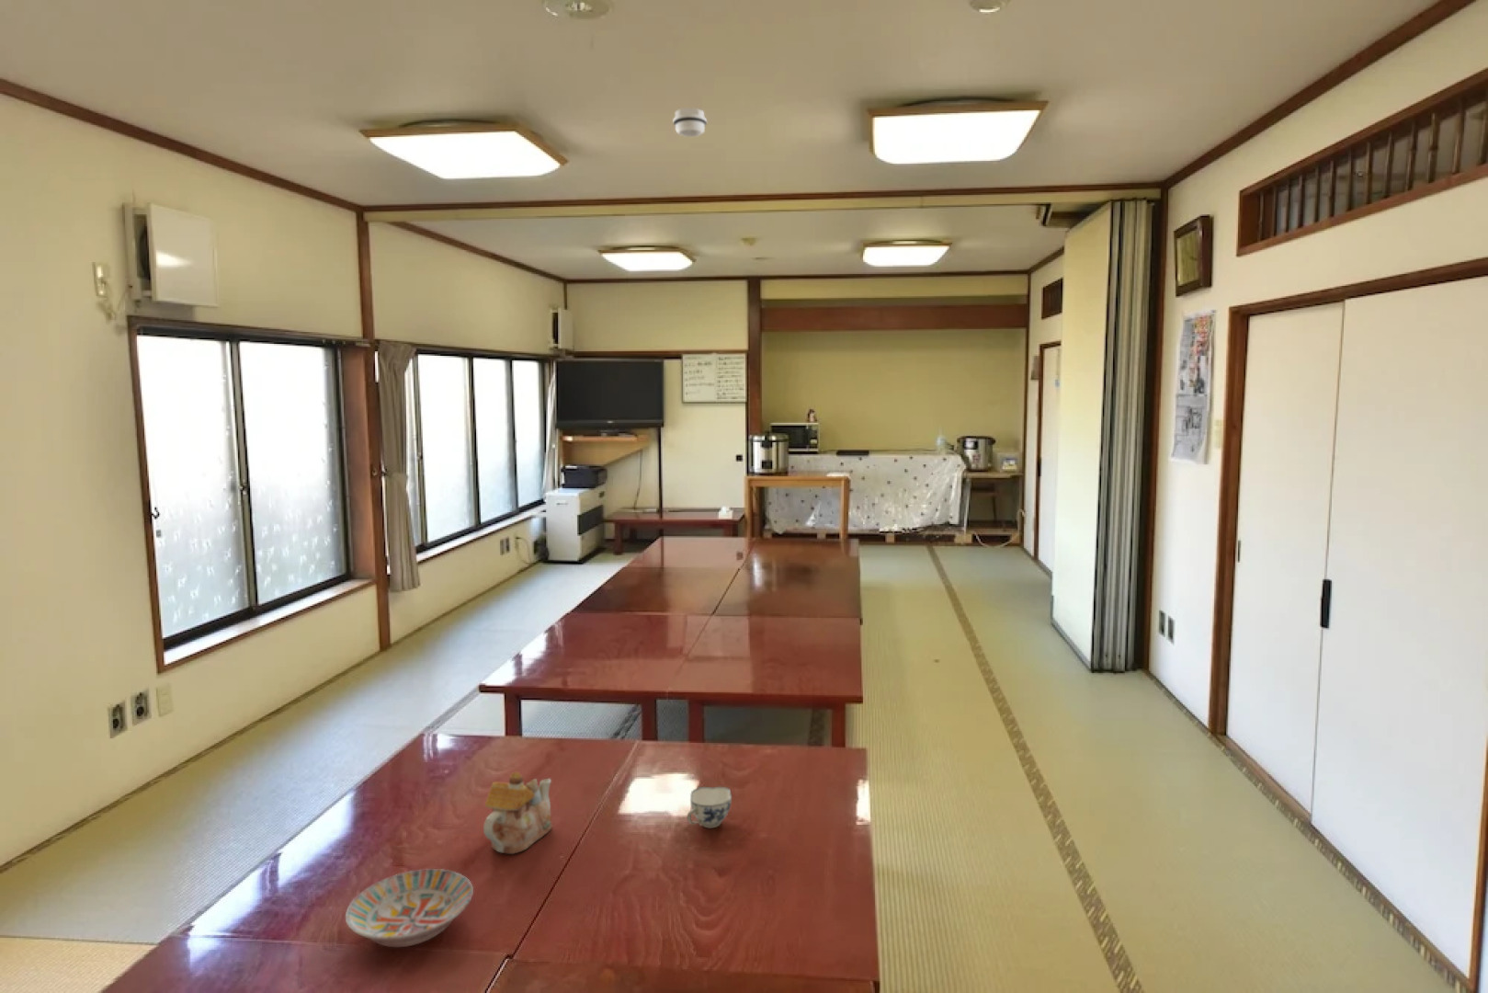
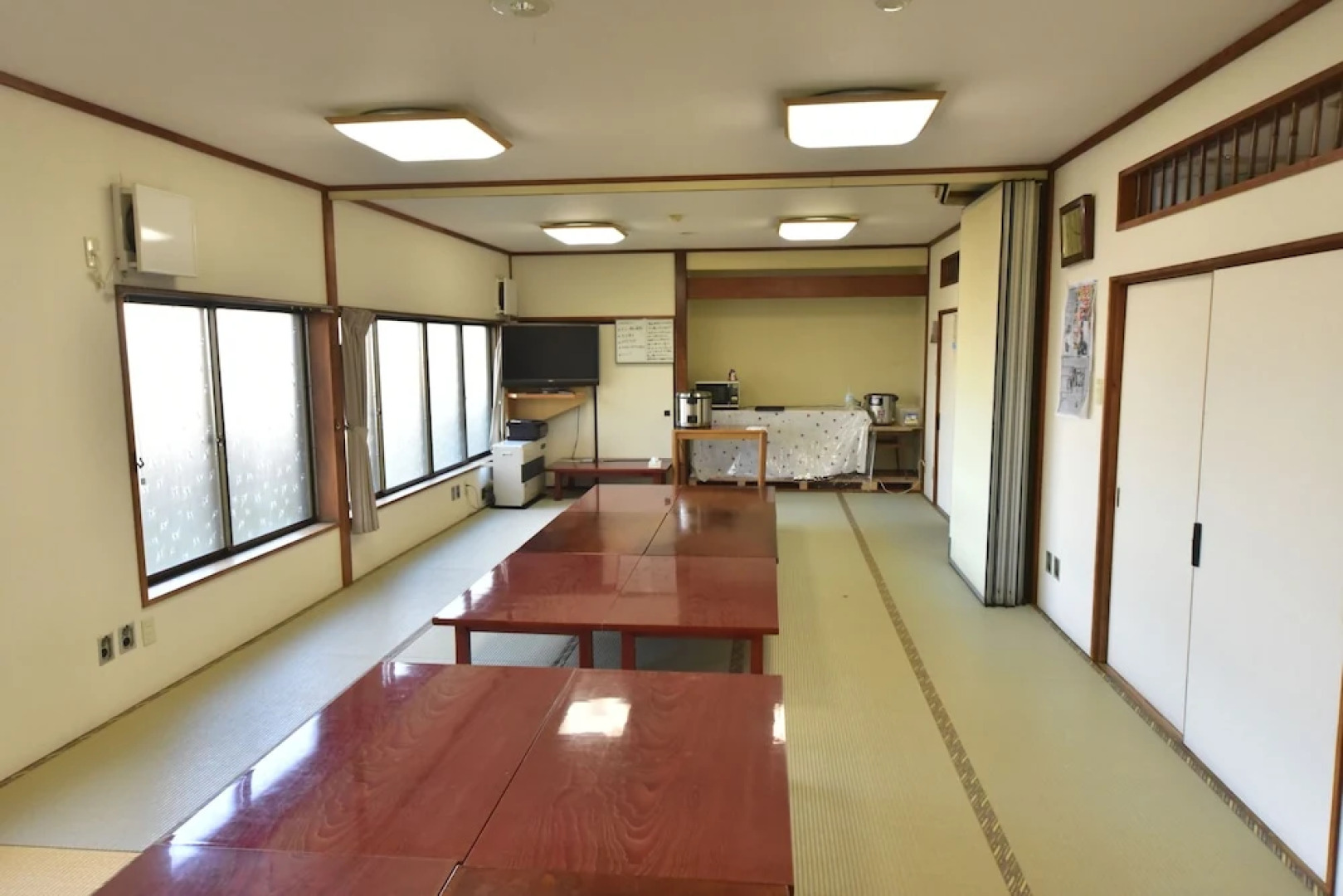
- chinaware (709, 810)
- bowl (411, 914)
- teapot (517, 801)
- smoke detector (689, 122)
